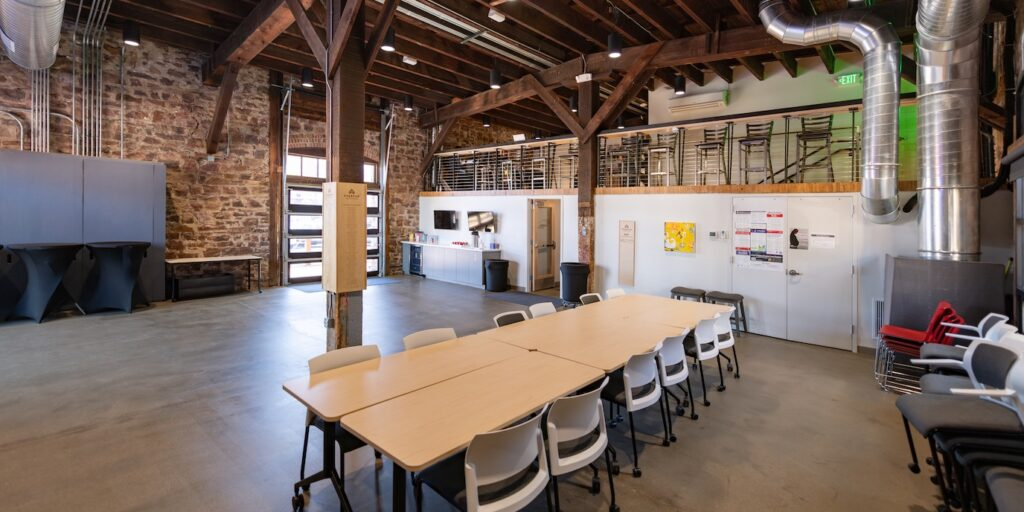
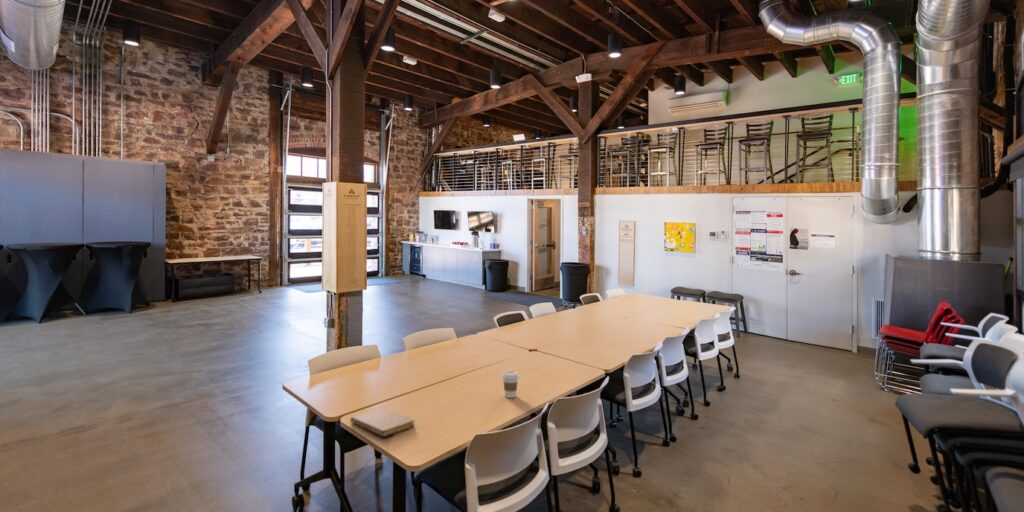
+ notebook (382, 421)
+ coffee cup (510, 384)
